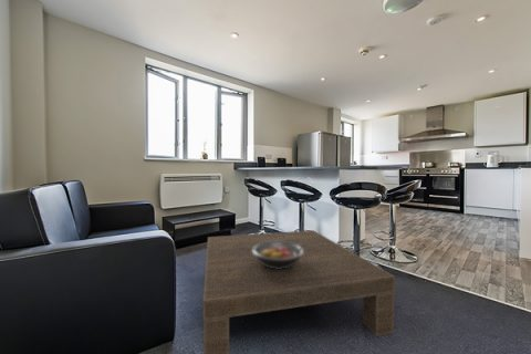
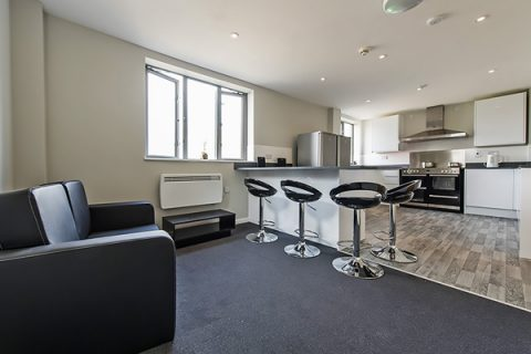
- coffee table (279, 273)
- fruit bowl (277, 253)
